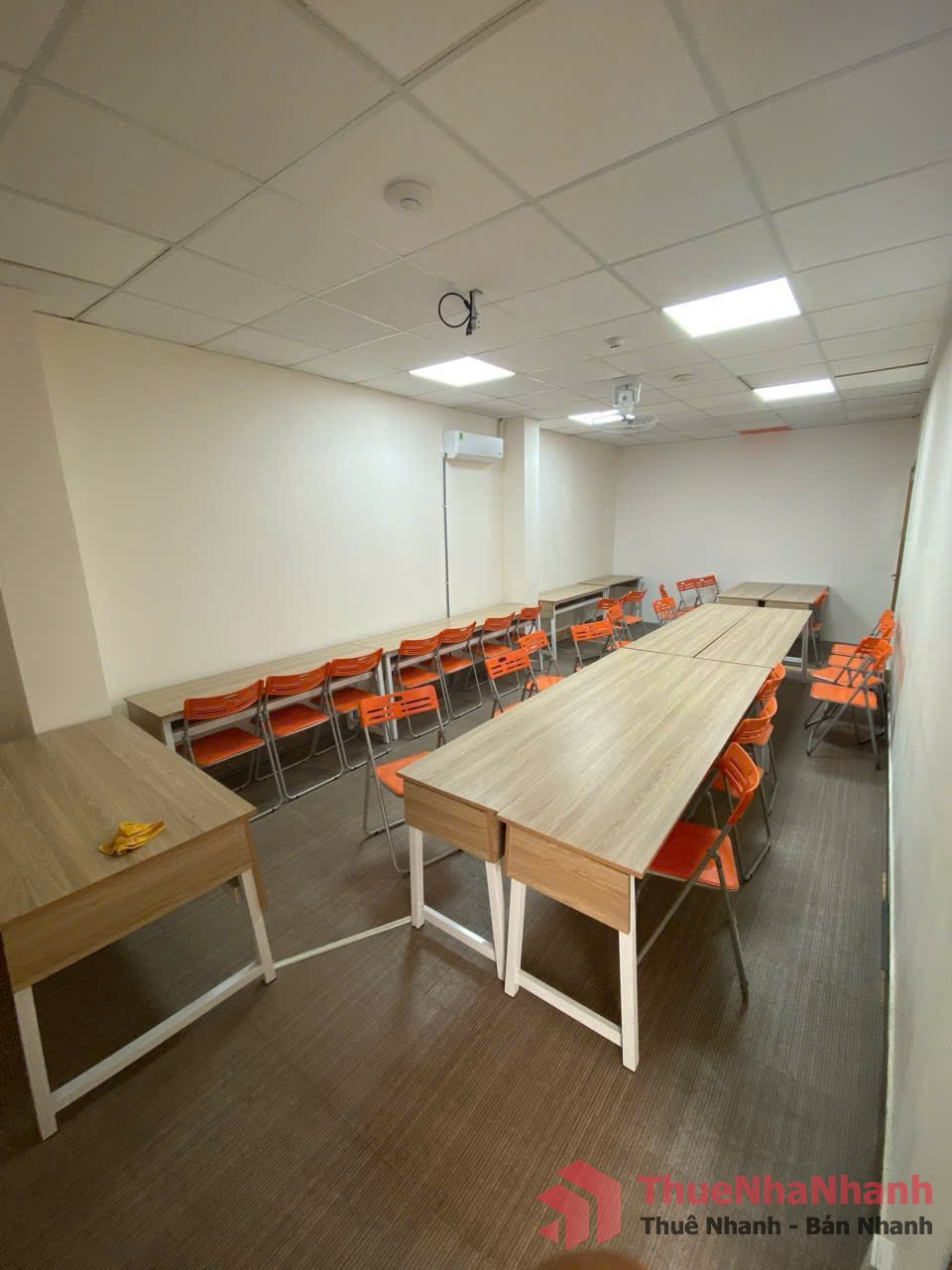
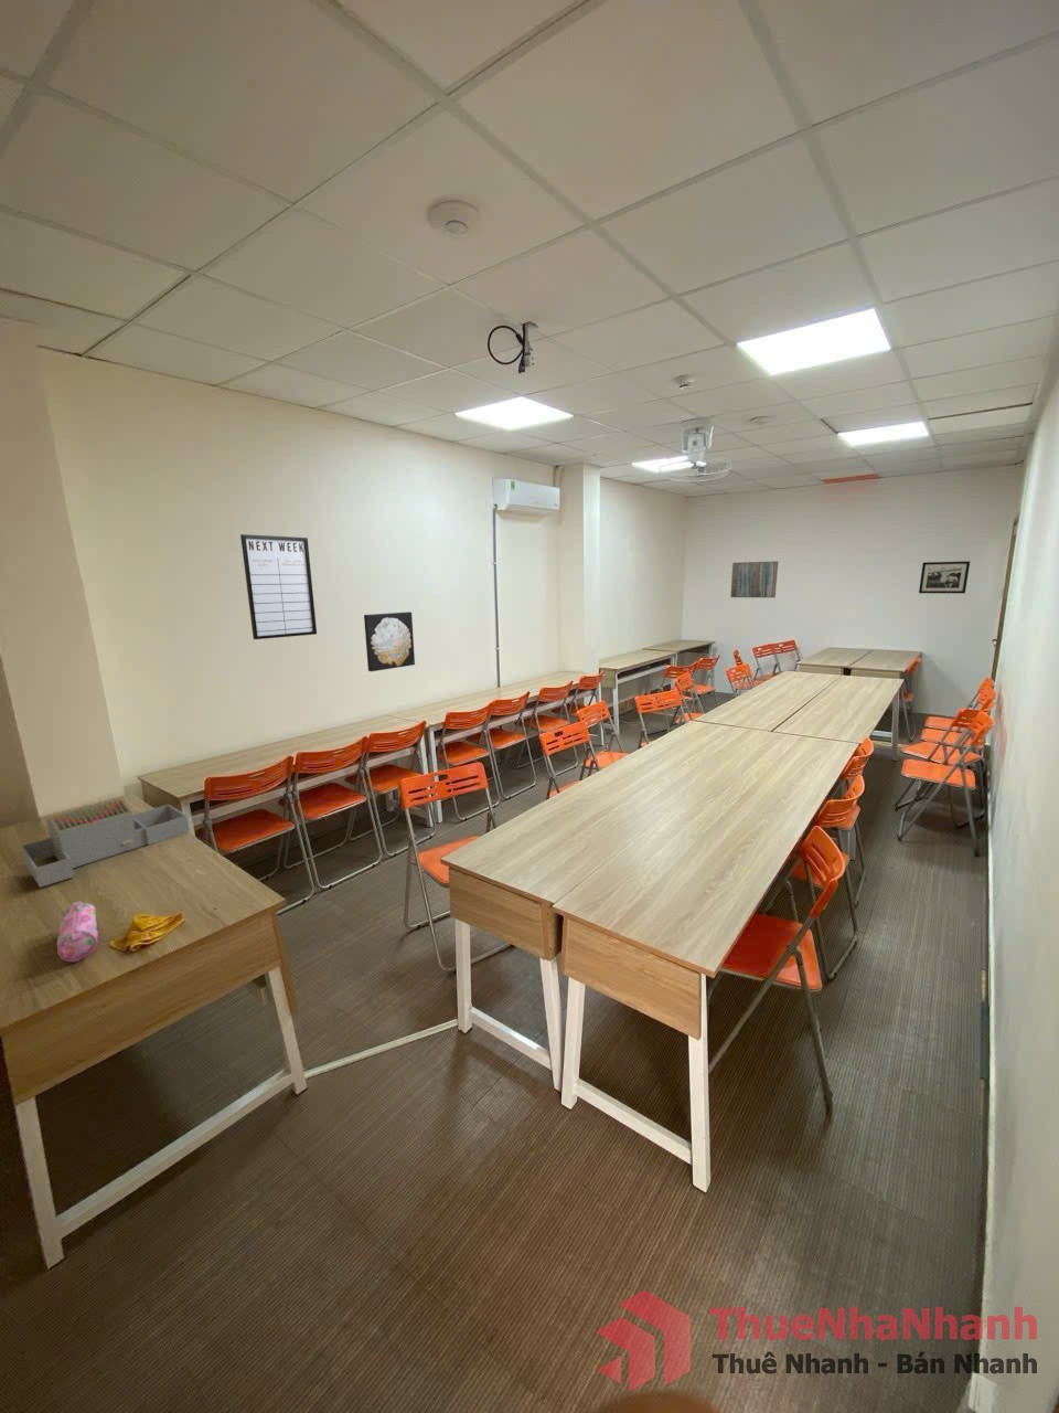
+ writing board (280, 587)
+ pencil case (77, 929)
+ picture frame (943, 577)
+ architectural model (109, 828)
+ wall art (389, 640)
+ wall art (753, 580)
